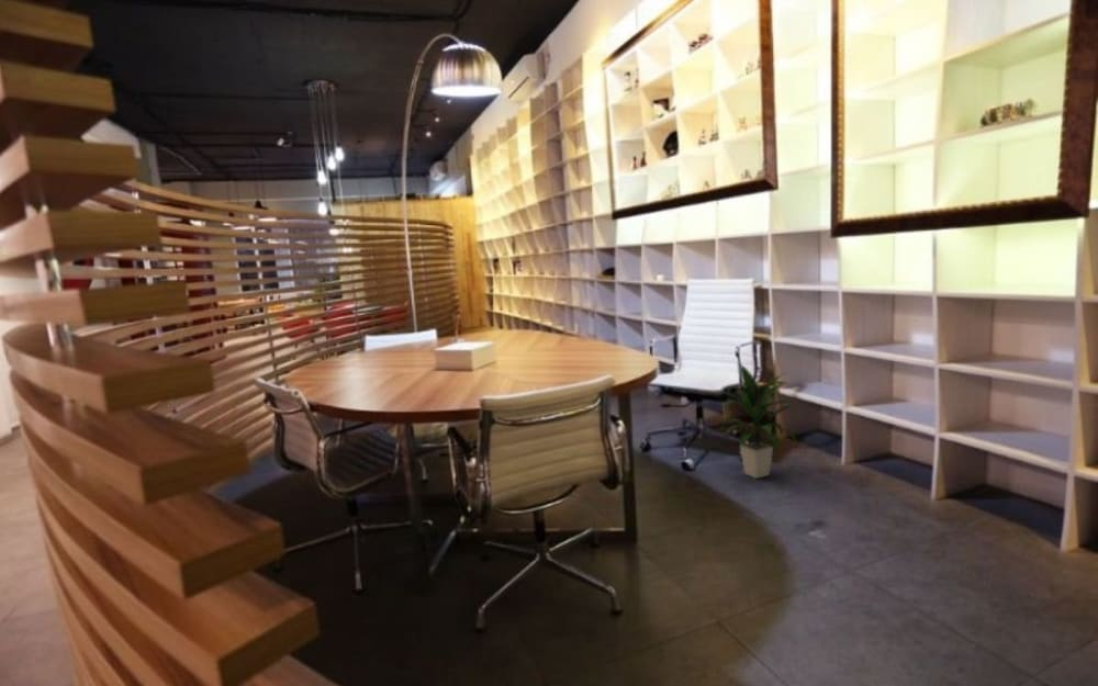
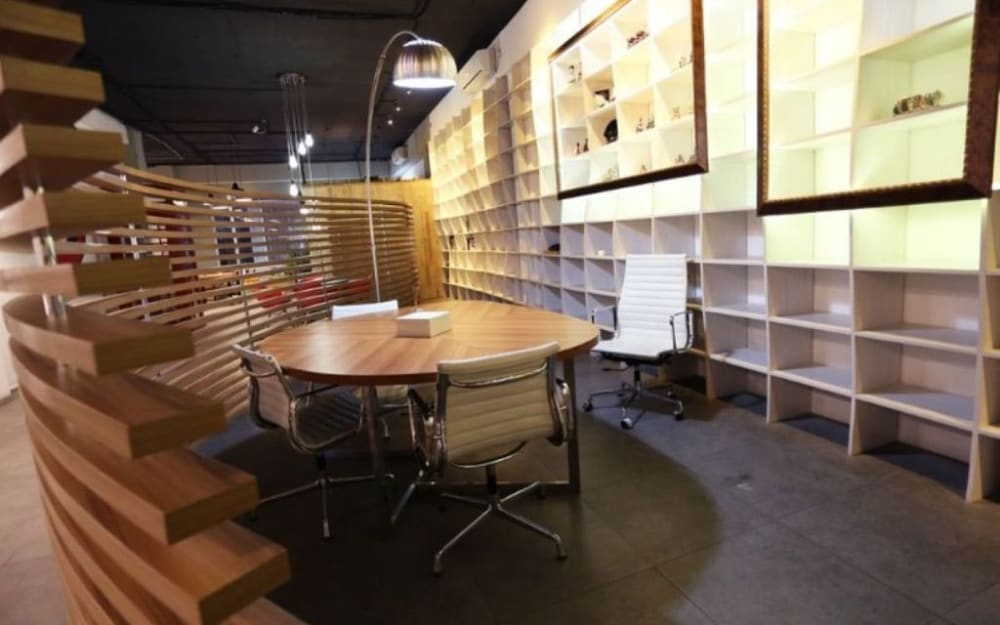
- indoor plant (760, 419)
